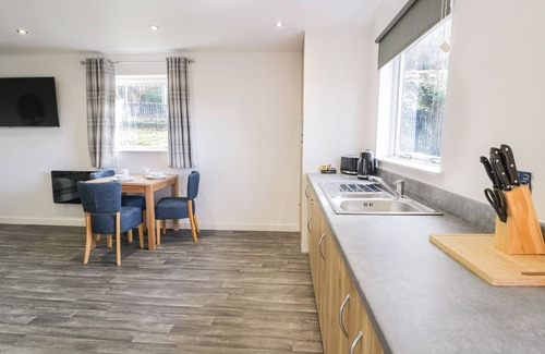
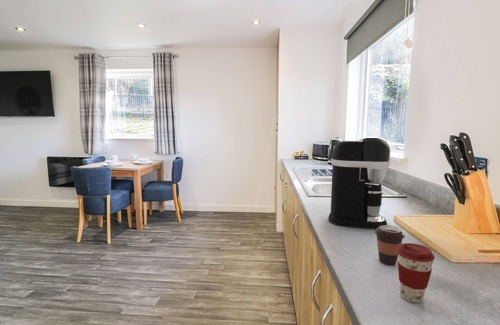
+ coffee maker (358, 179)
+ coffee cup (388, 245)
+ coffee cup (413, 272)
